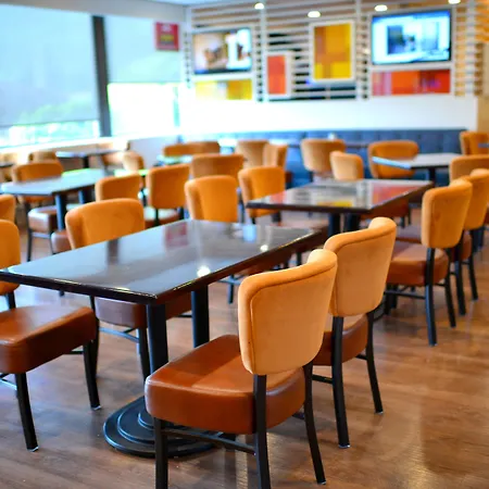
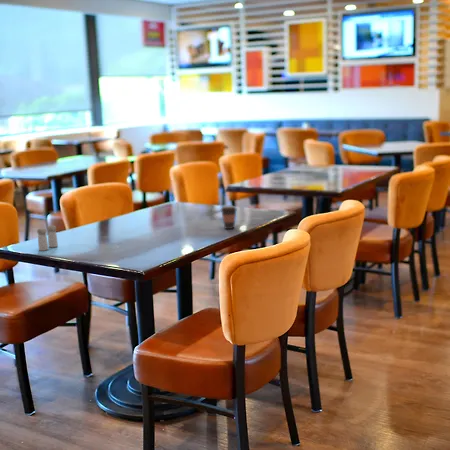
+ salt and pepper shaker (46, 237)
+ coffee cup (229, 217)
